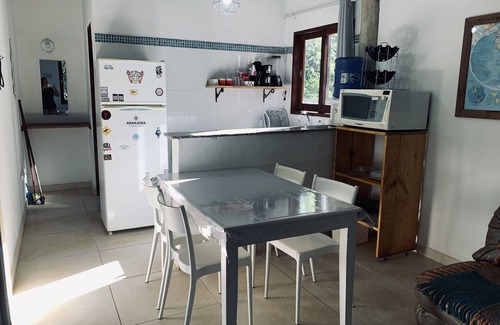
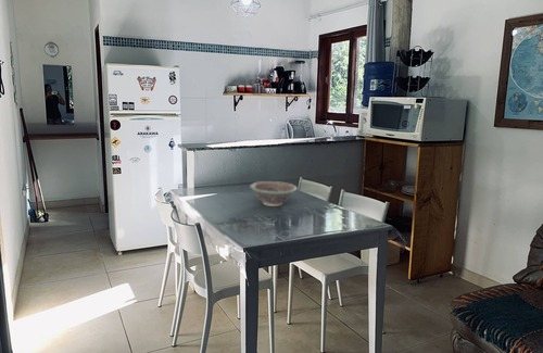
+ decorative bowl (273, 194)
